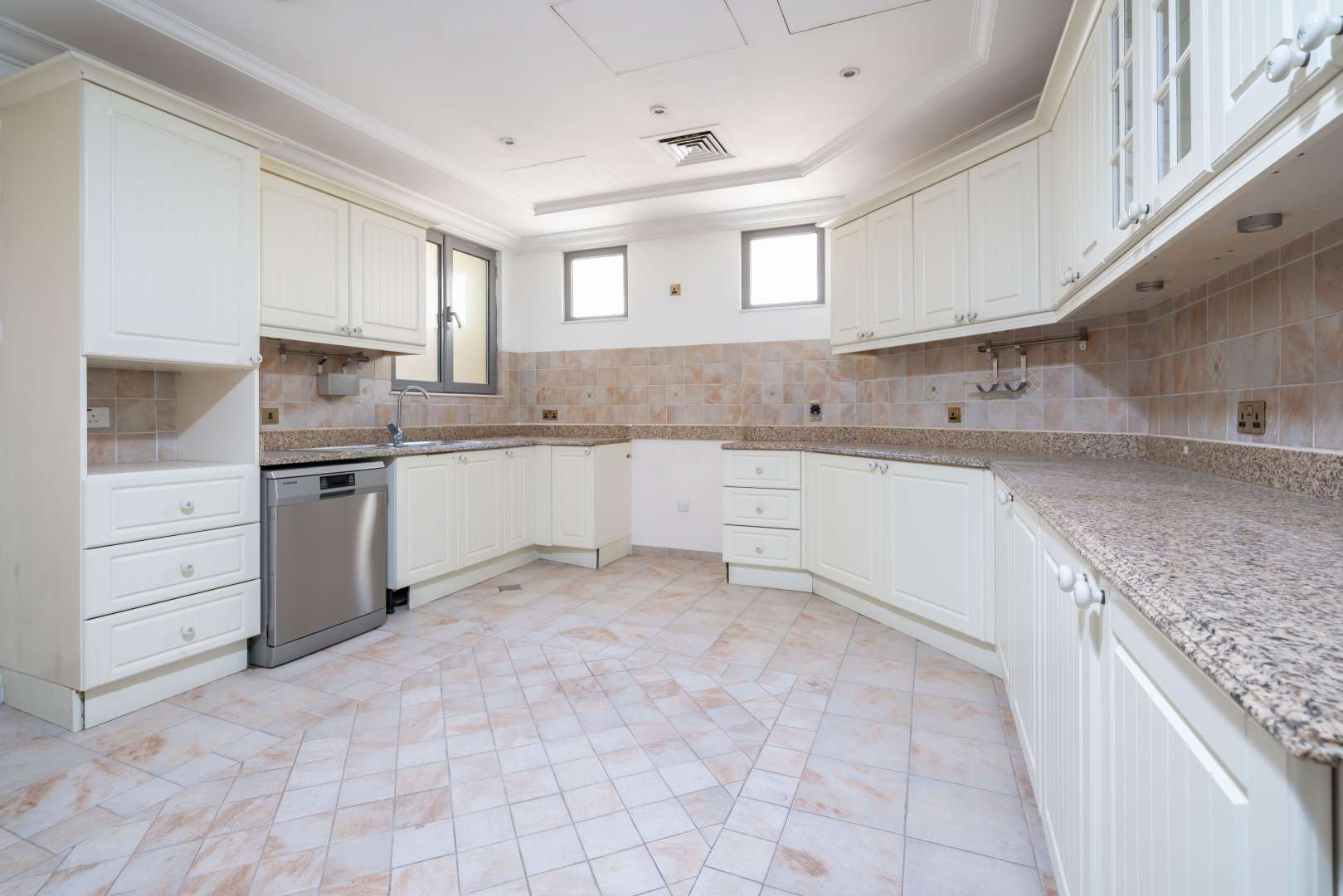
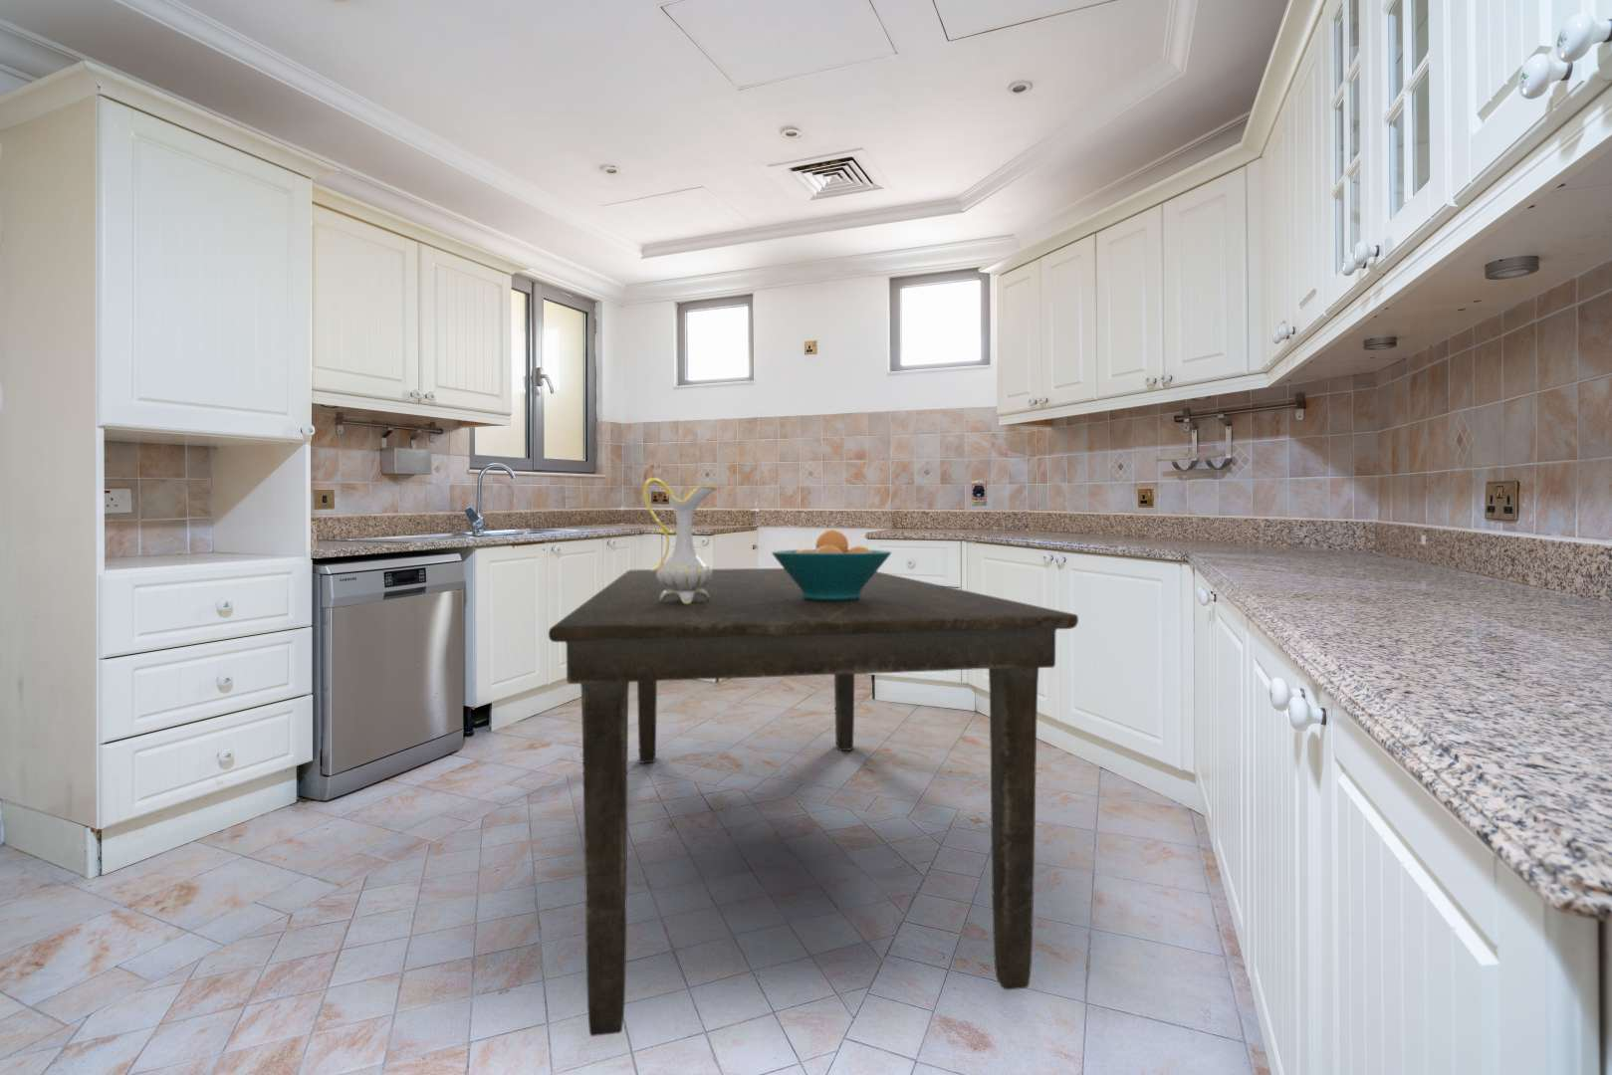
+ pitcher (681, 539)
+ dining table (771, 675)
+ fruit bowl (832, 564)
